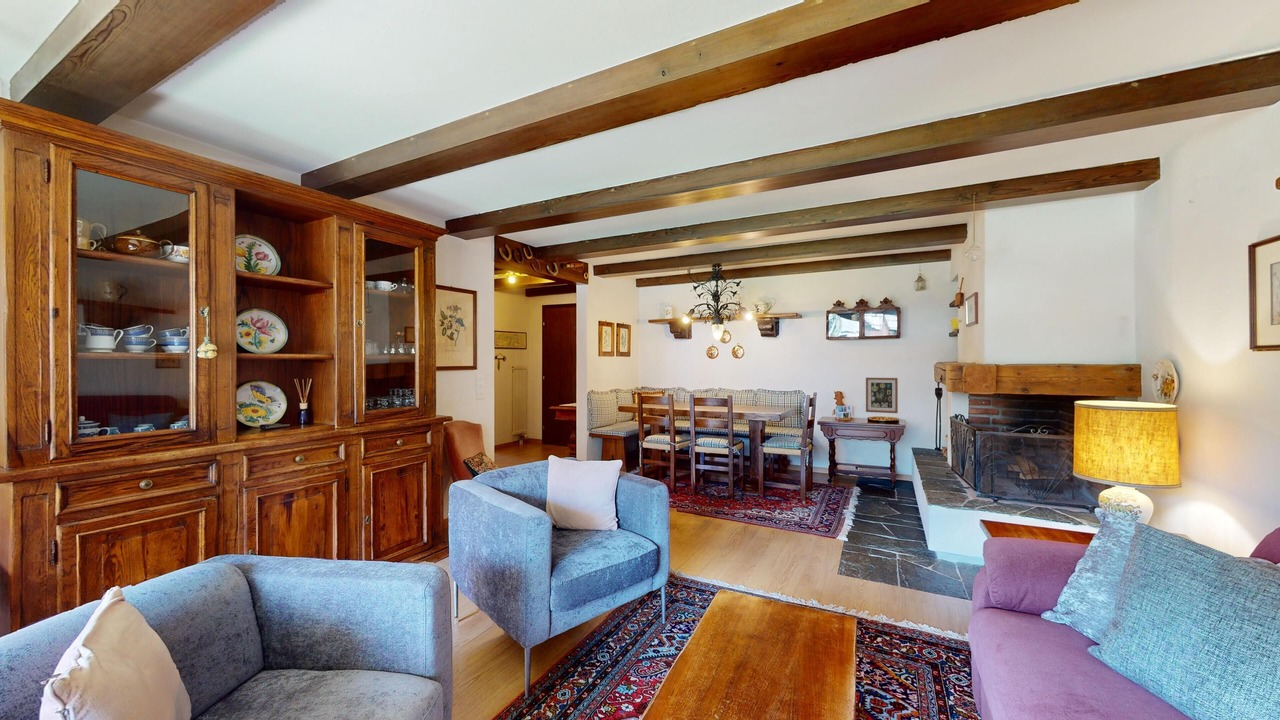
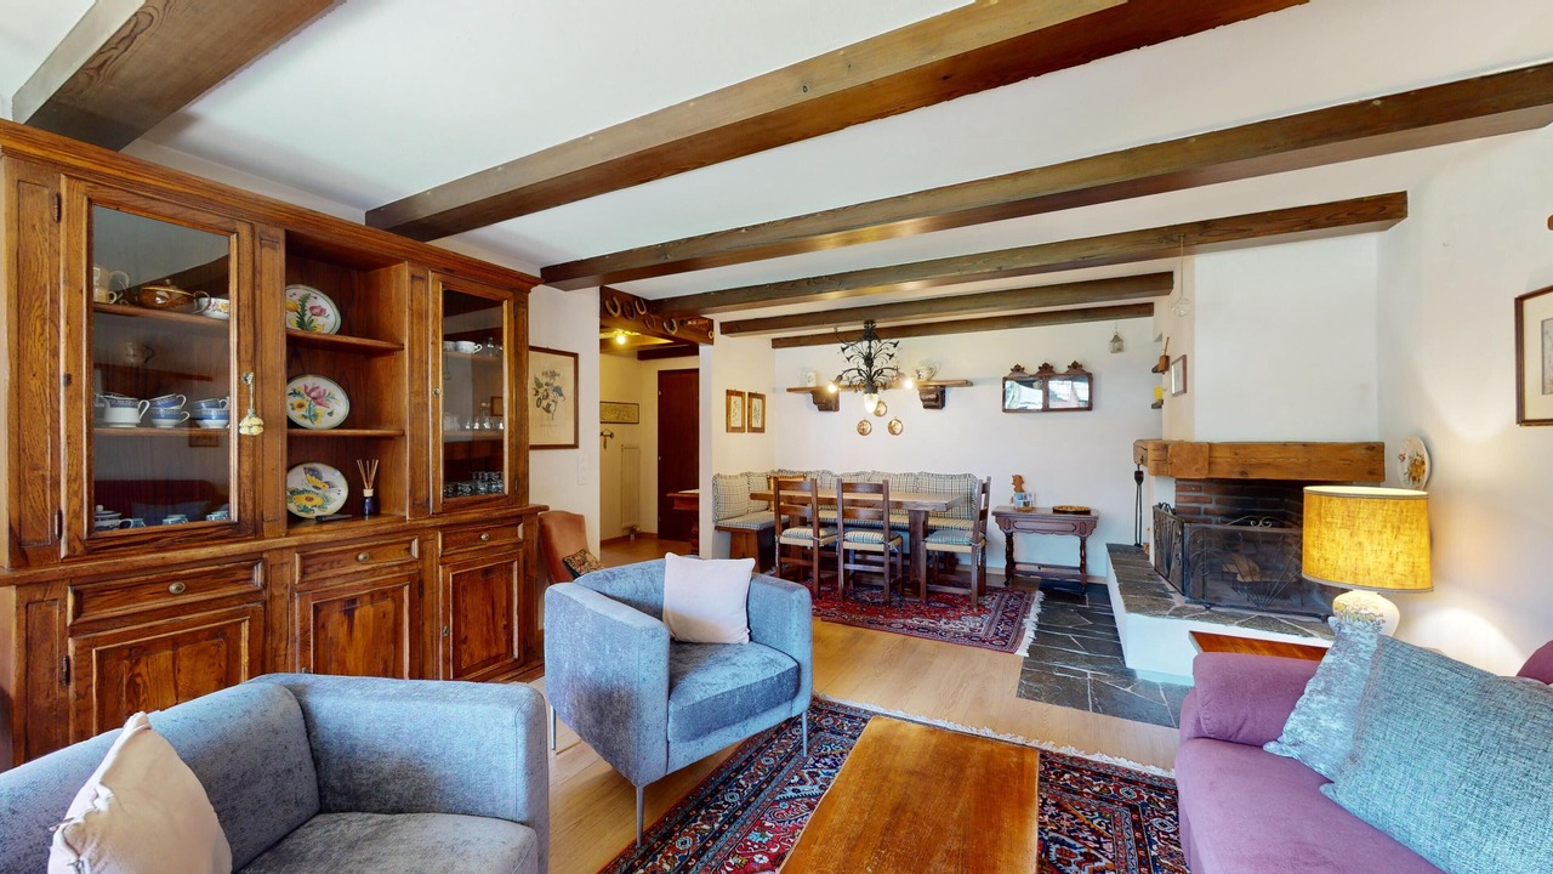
- wall art (881, 395)
